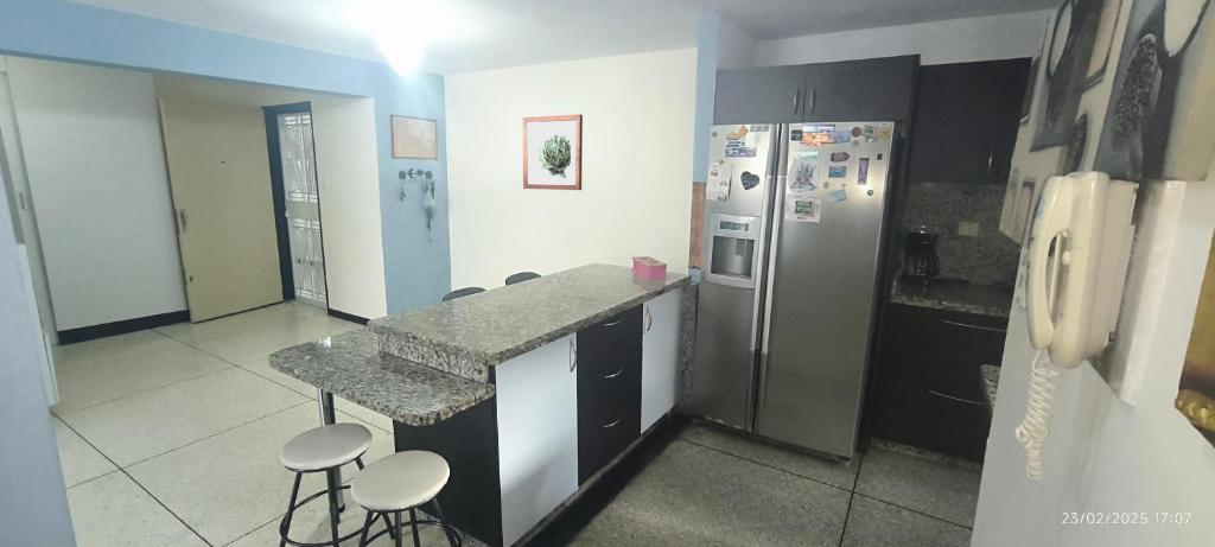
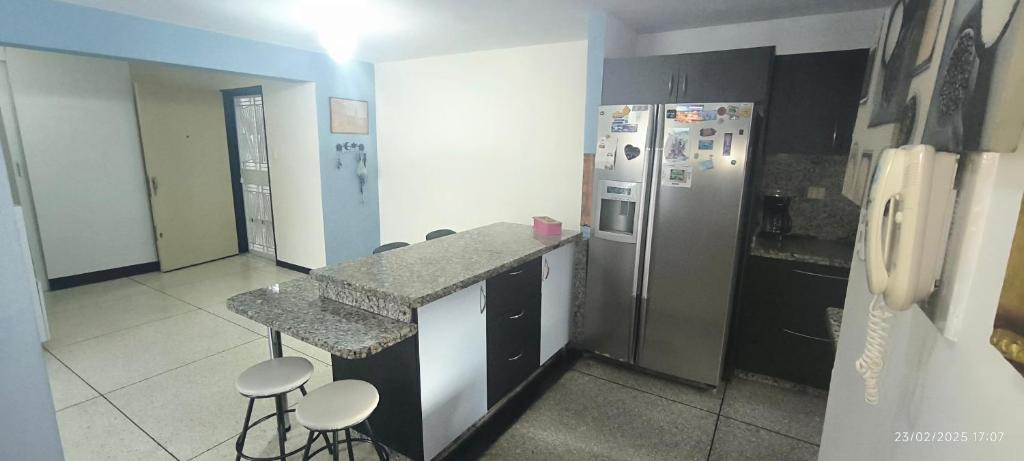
- wall art (551, 153)
